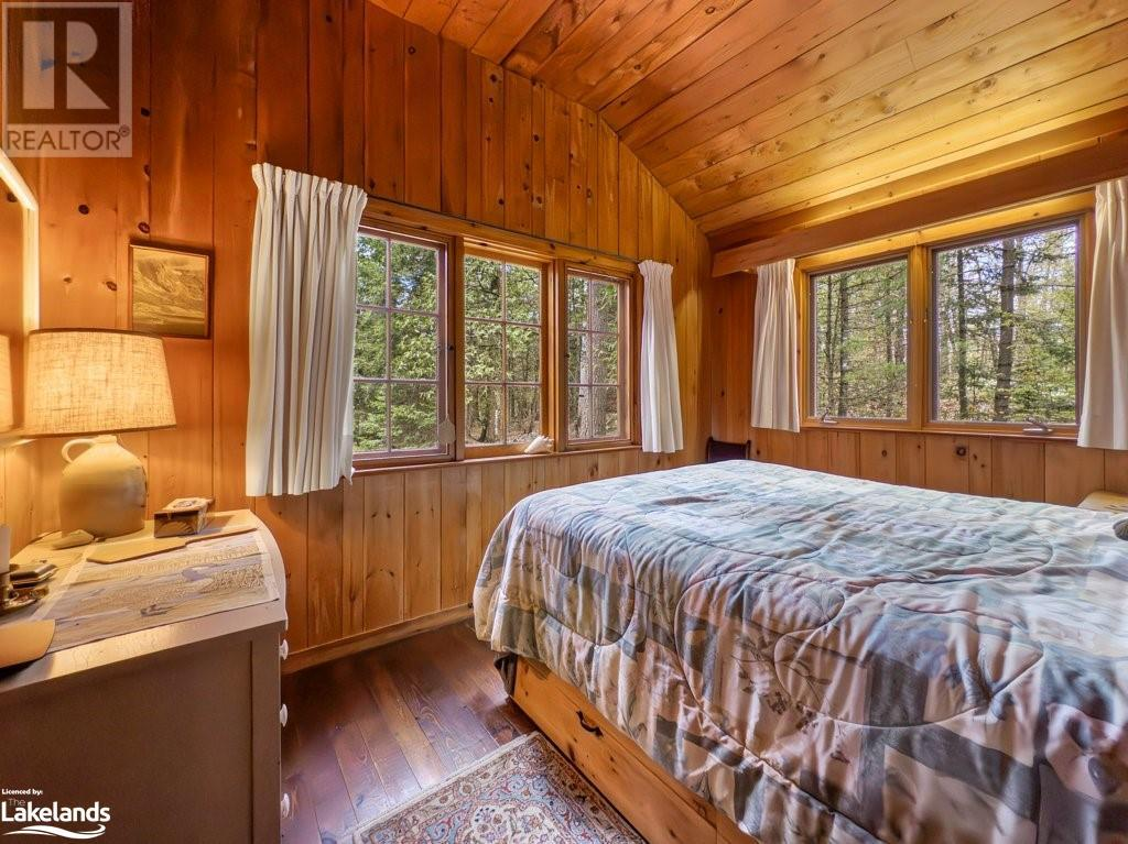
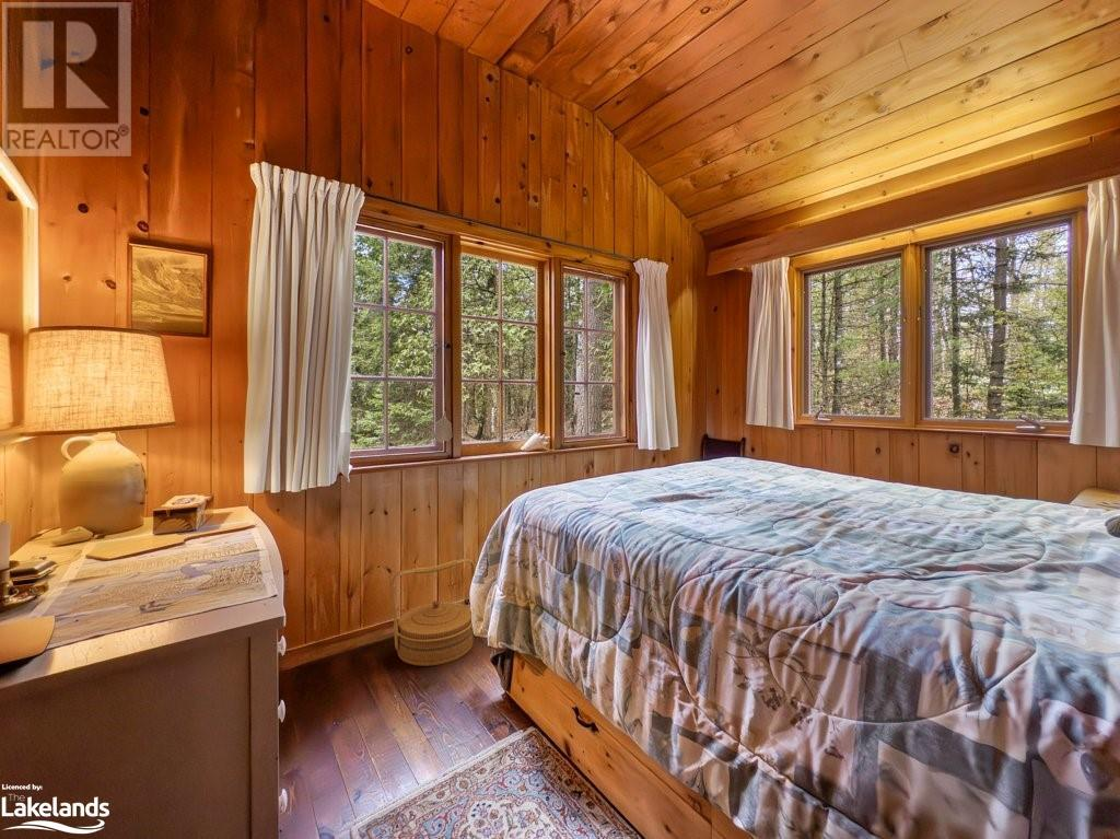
+ woven basket (435, 605)
